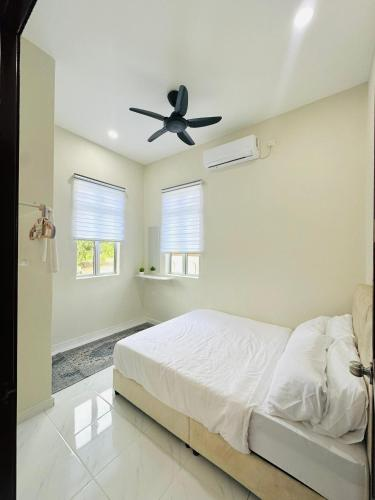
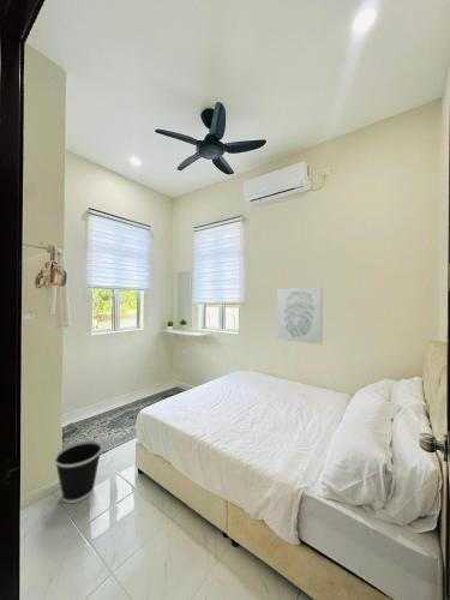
+ wall art (298, 314)
+ wastebasket (78, 472)
